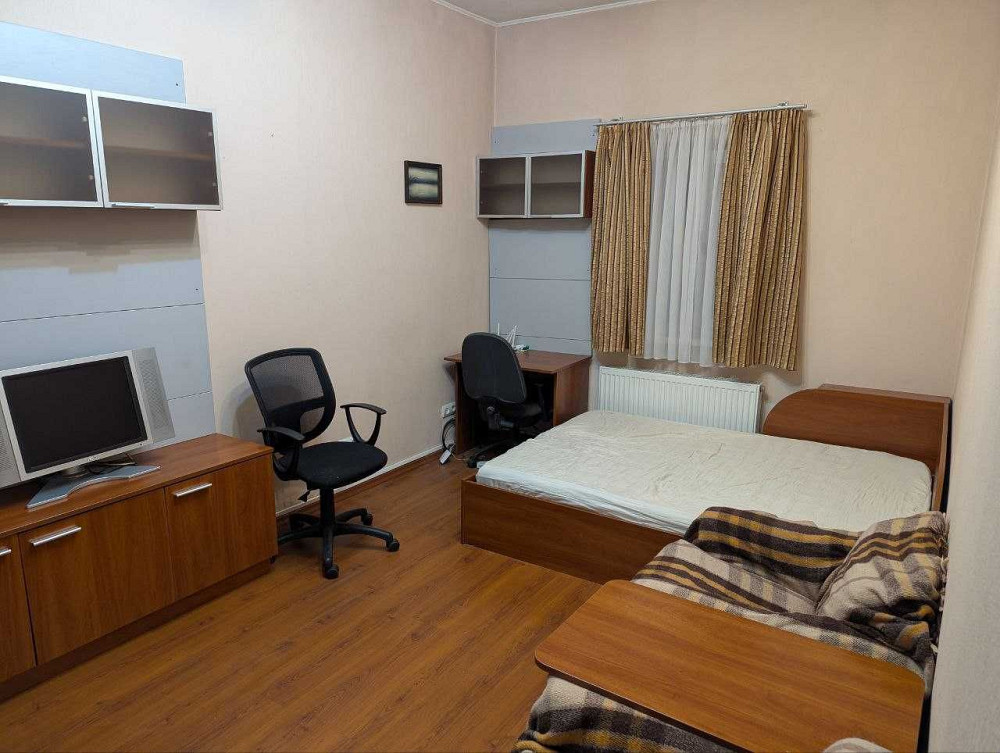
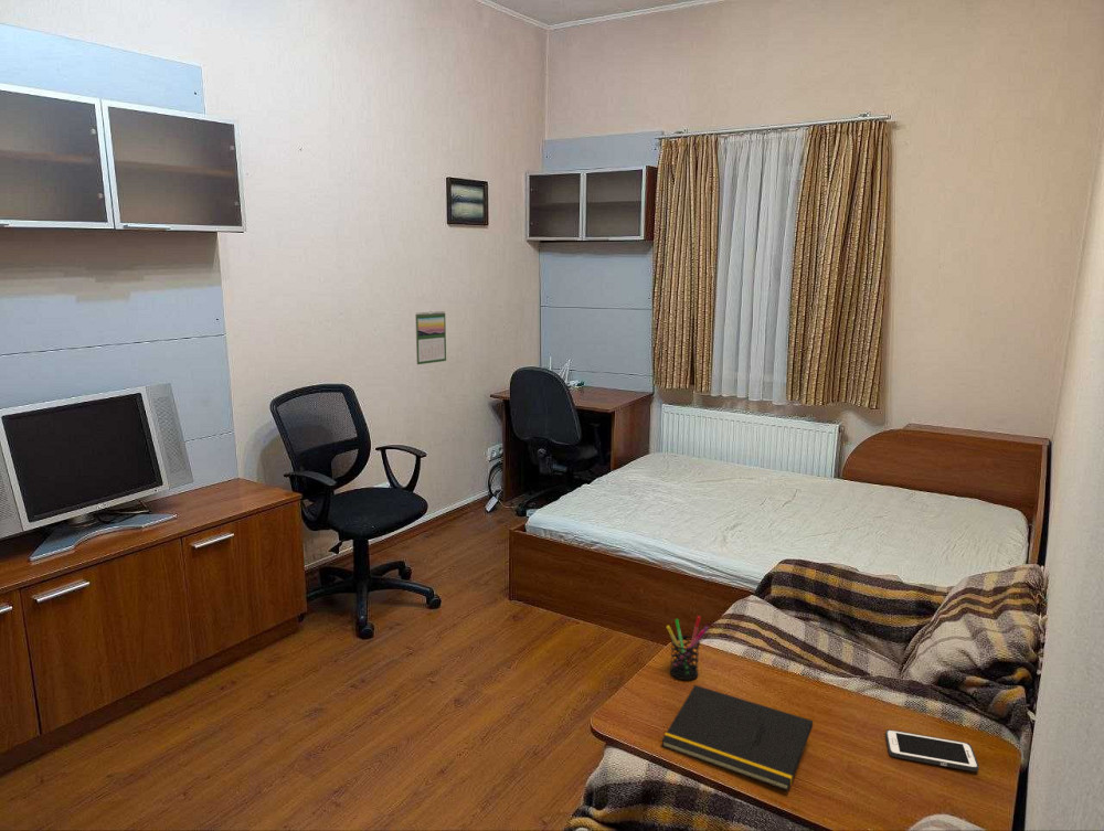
+ pen holder (684, 643)
+ calendar (431, 337)
+ cell phone (930, 749)
+ notepad (737, 733)
